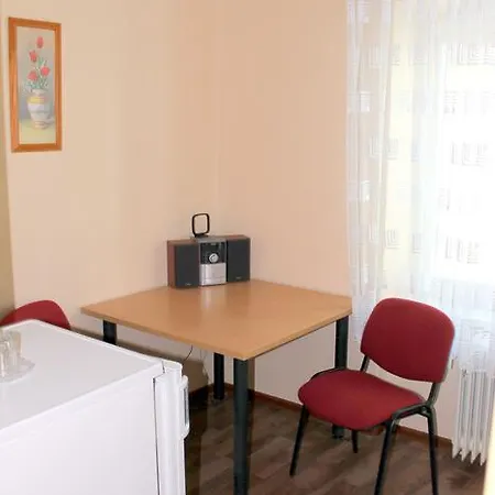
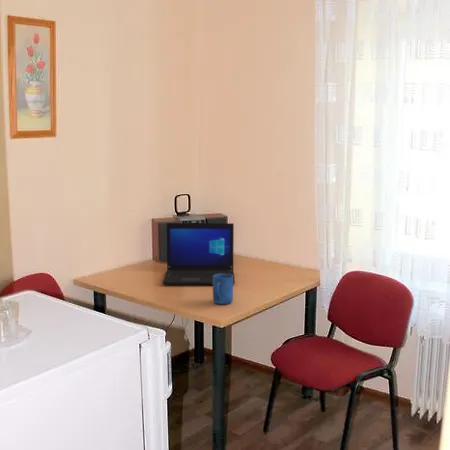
+ laptop (199, 252)
+ mug (221, 290)
